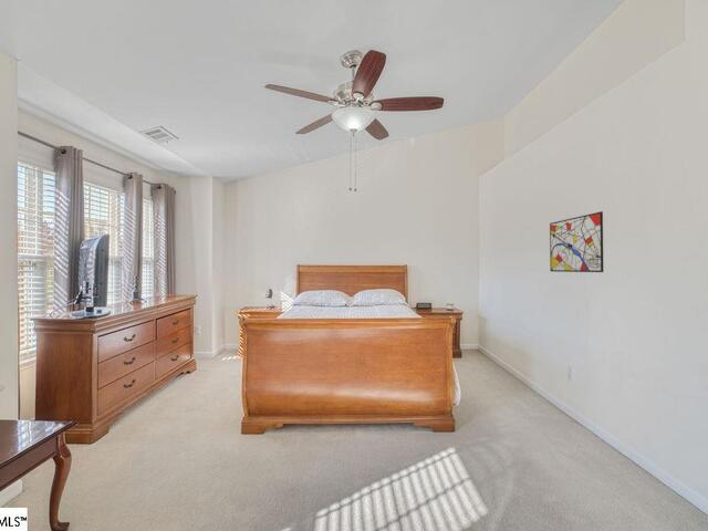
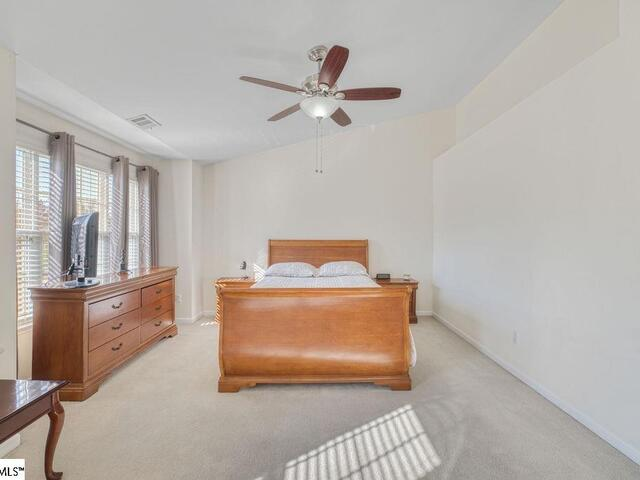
- wall art (573, 244)
